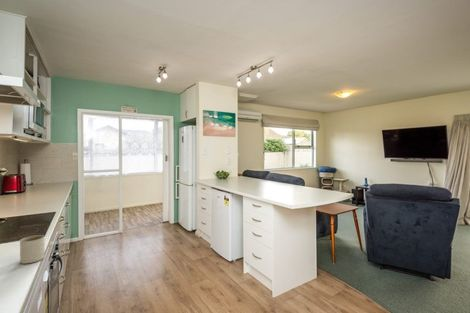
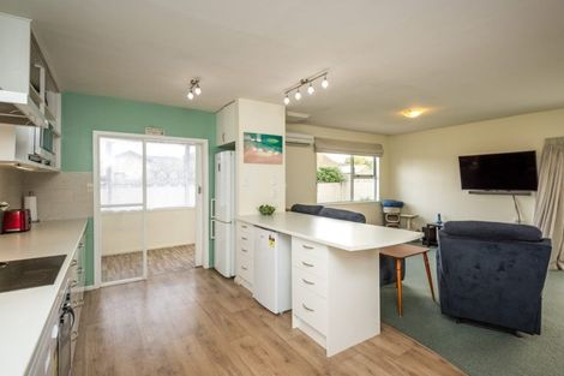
- mug (32, 247)
